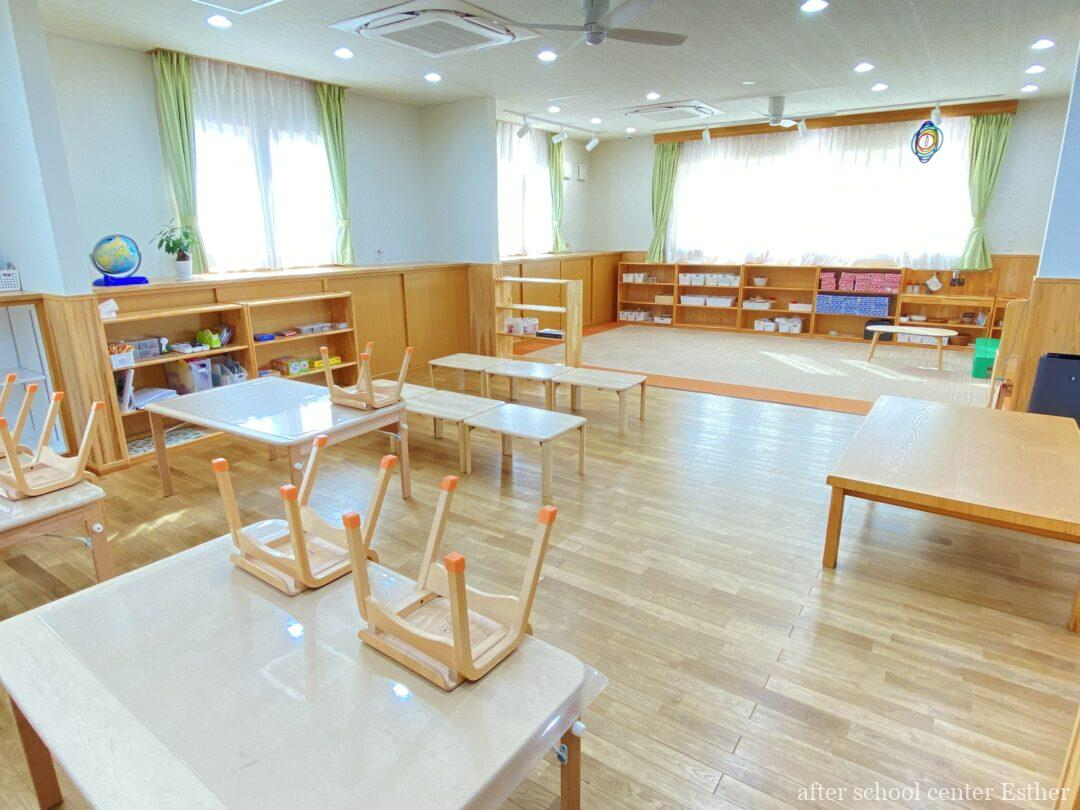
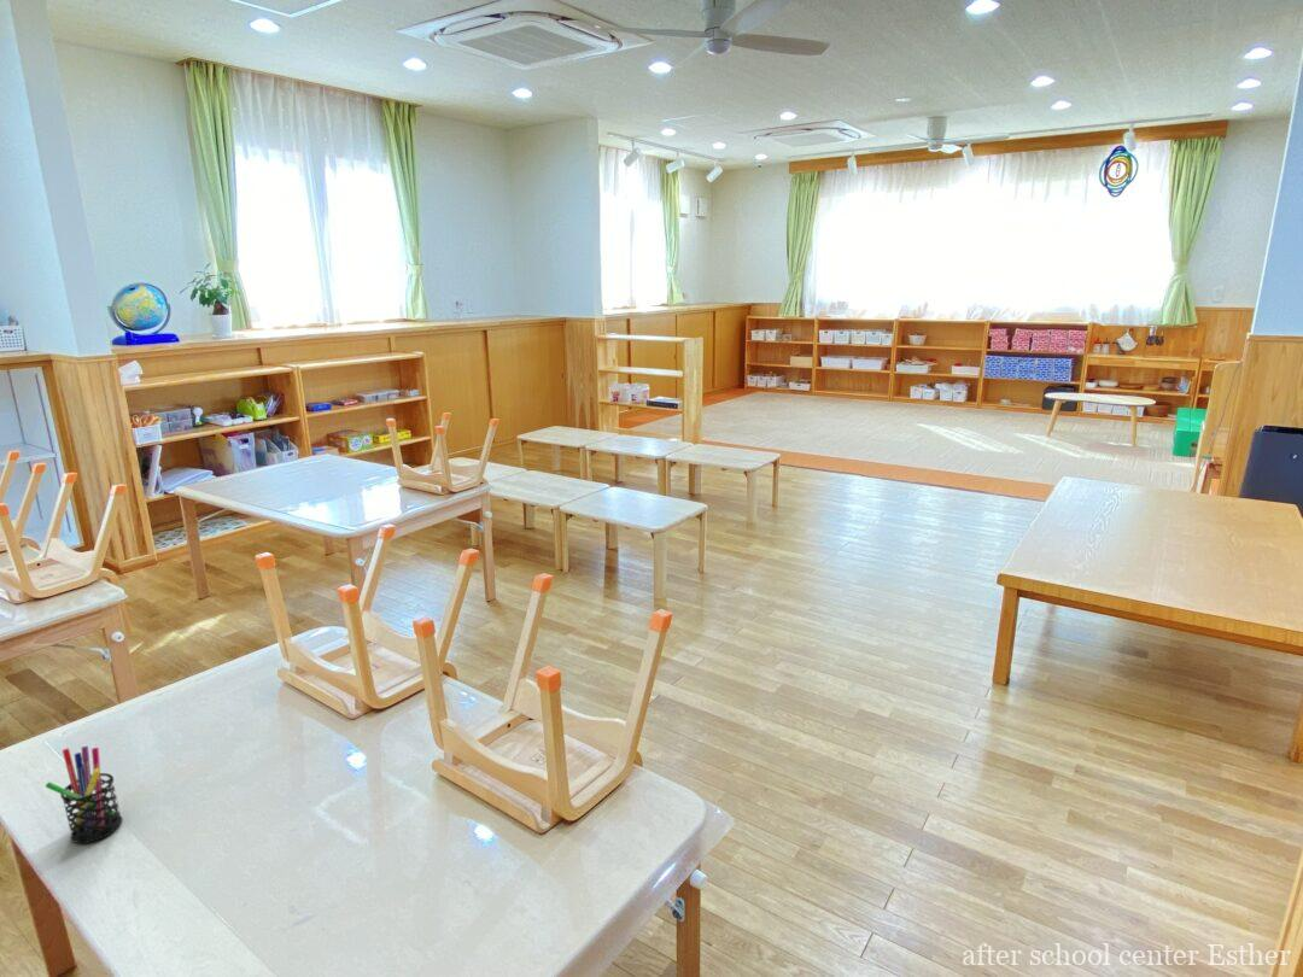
+ pen holder (81, 794)
